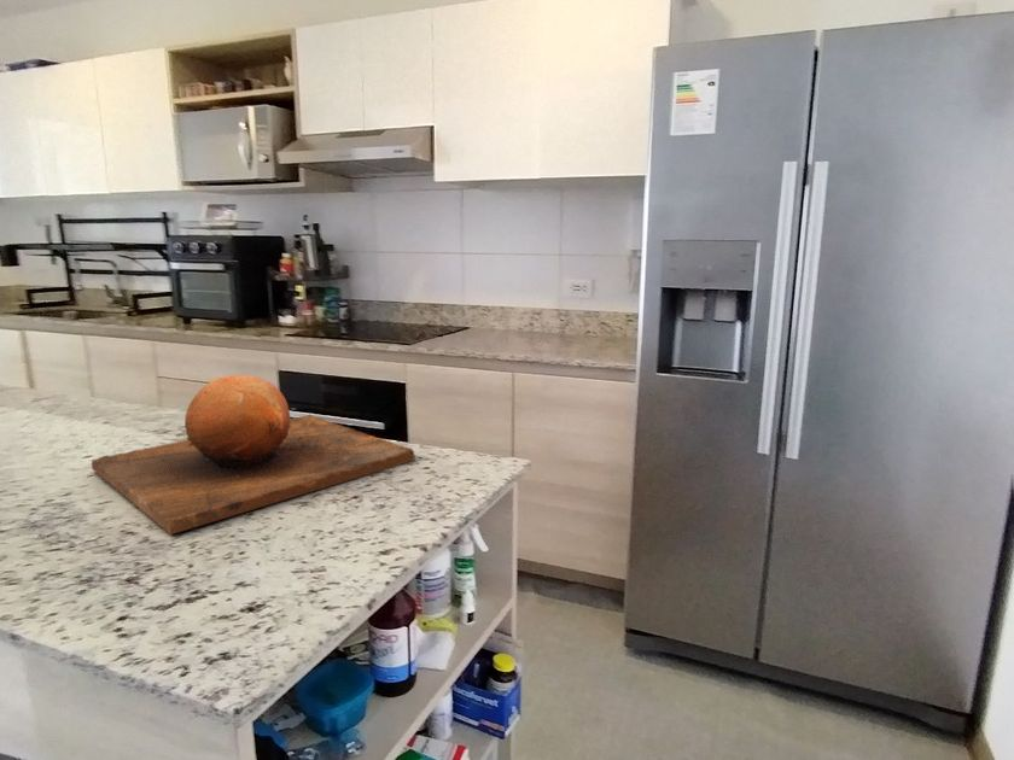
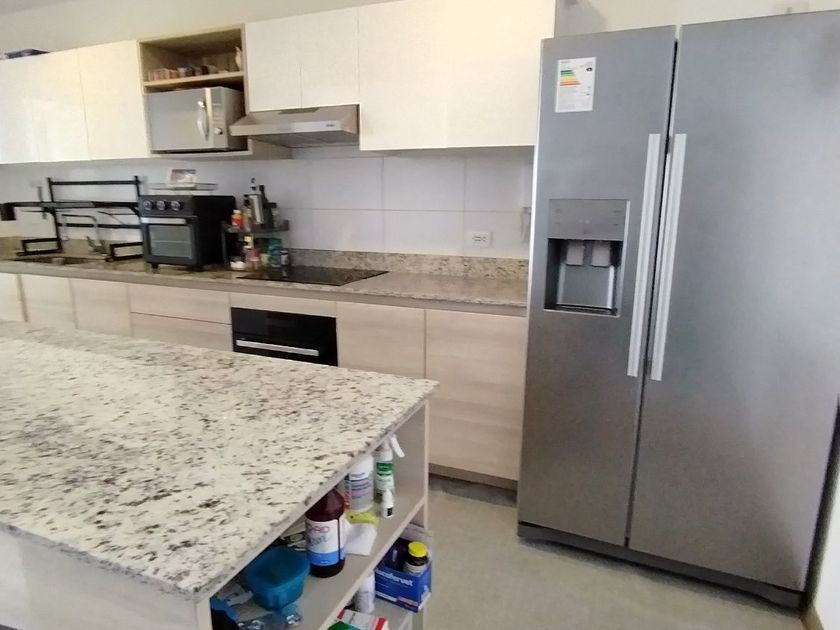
- chopping board (253, 419)
